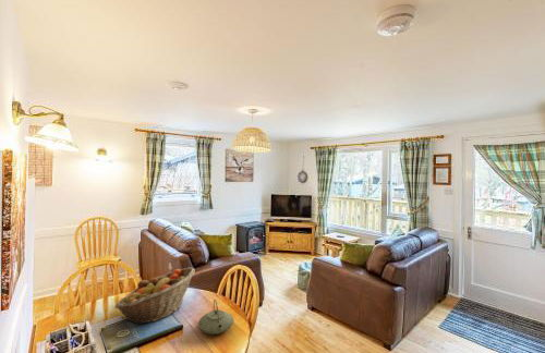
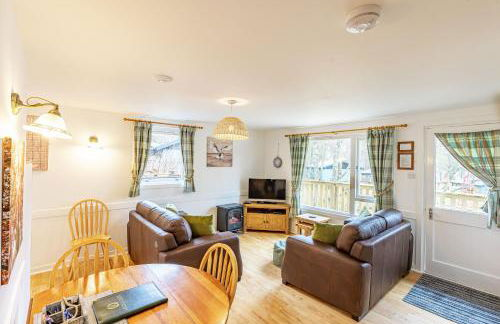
- teapot (216, 315)
- fruit basket (158, 291)
